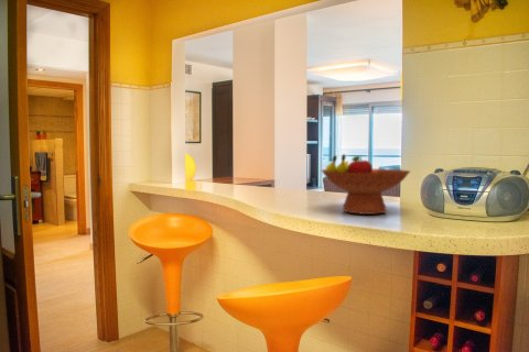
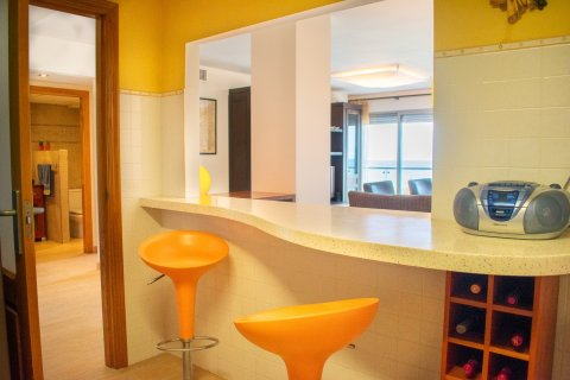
- fruit bowl (364, 183)
